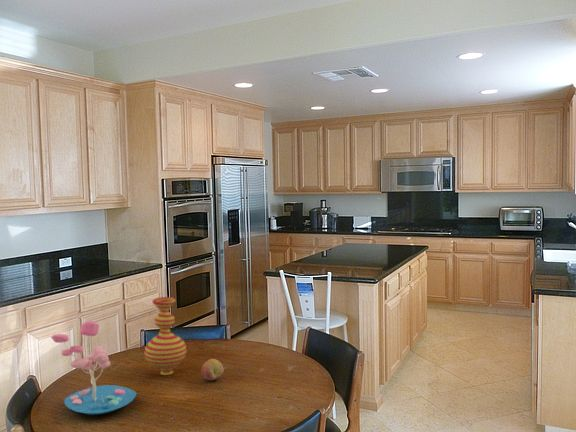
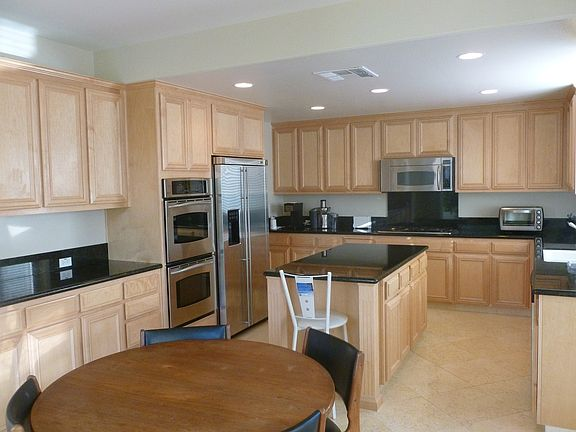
- vase (165, 336)
- fruit (212, 369)
- decorative tree (96, 363)
